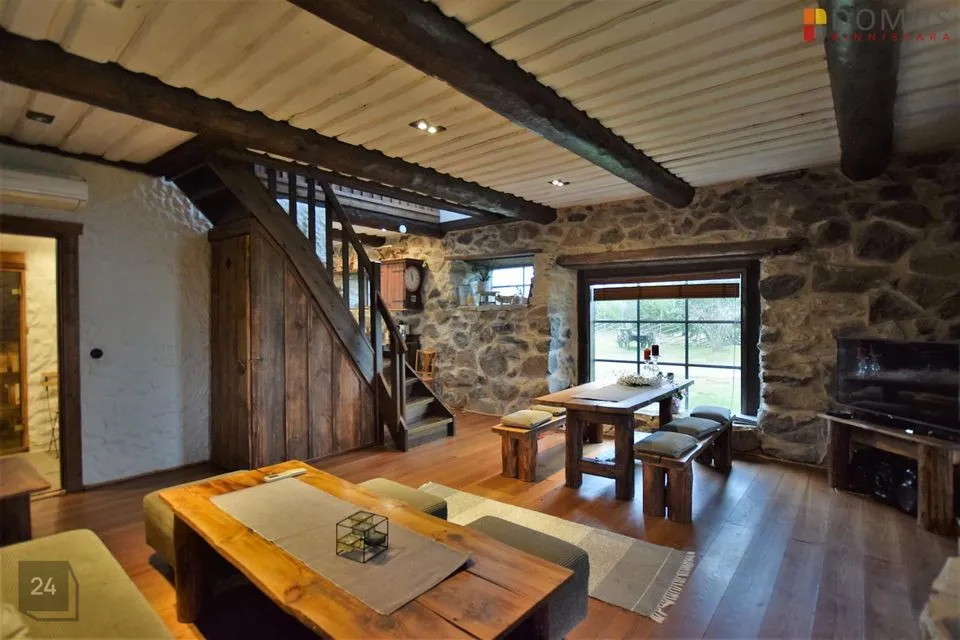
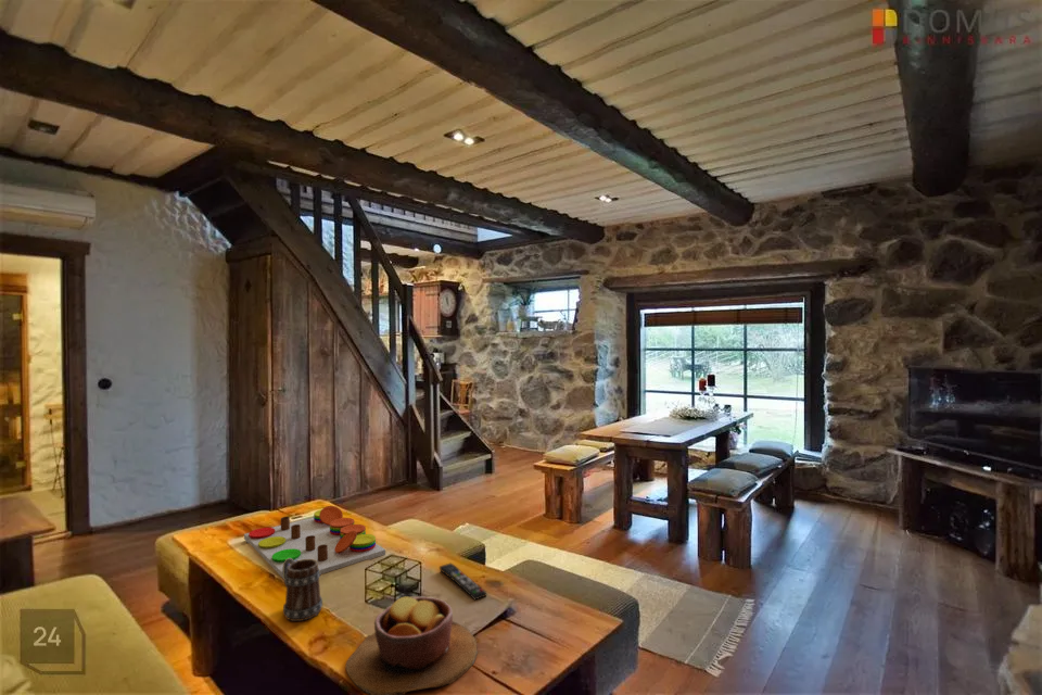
+ remote control (461, 579)
+ board game (313, 535)
+ bowl (412, 632)
+ mug (298, 585)
